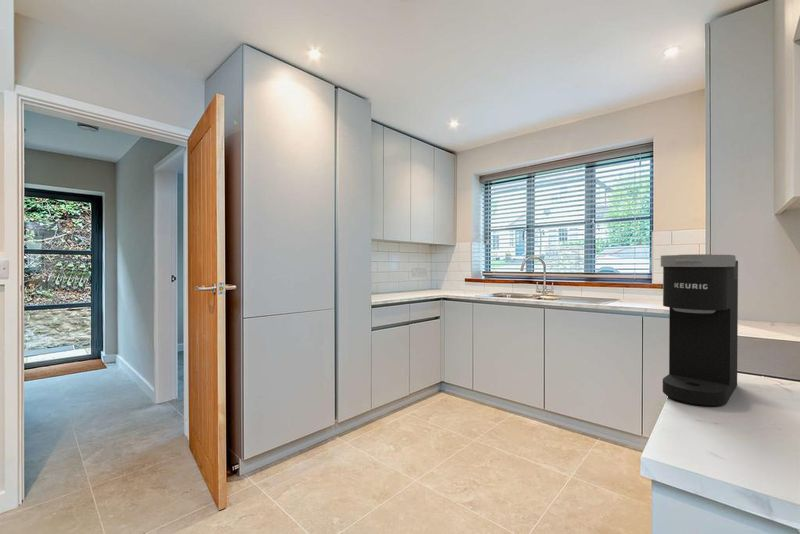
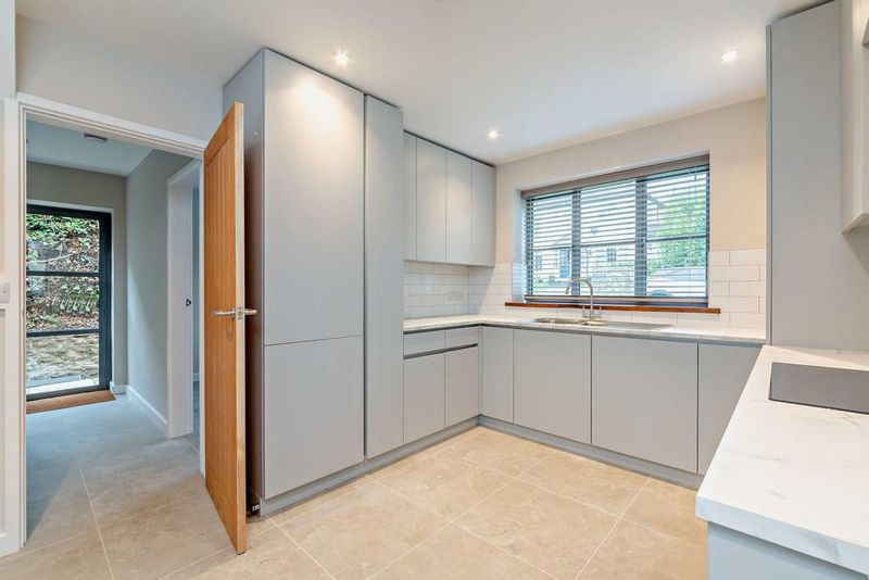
- coffee maker (700, 322)
